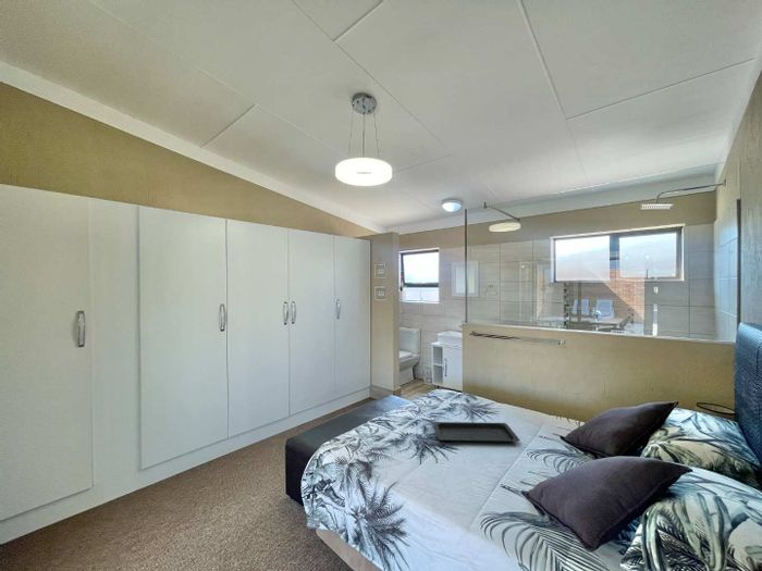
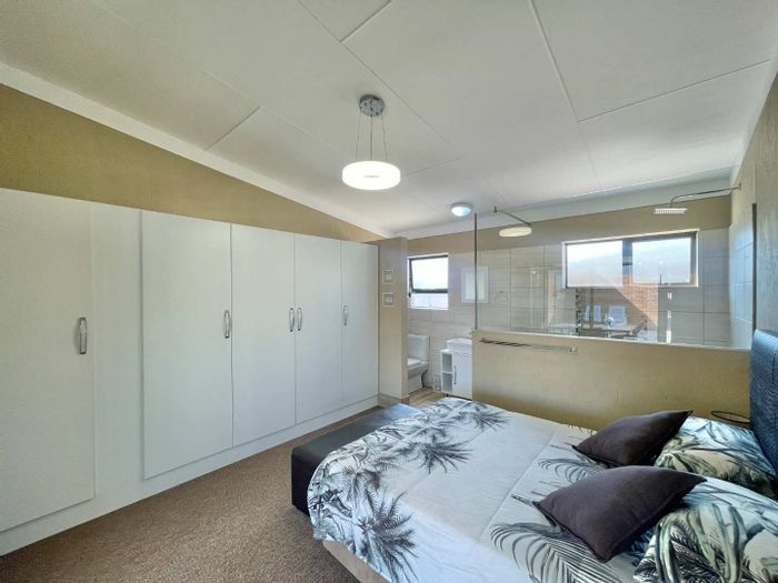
- serving tray (474, 432)
